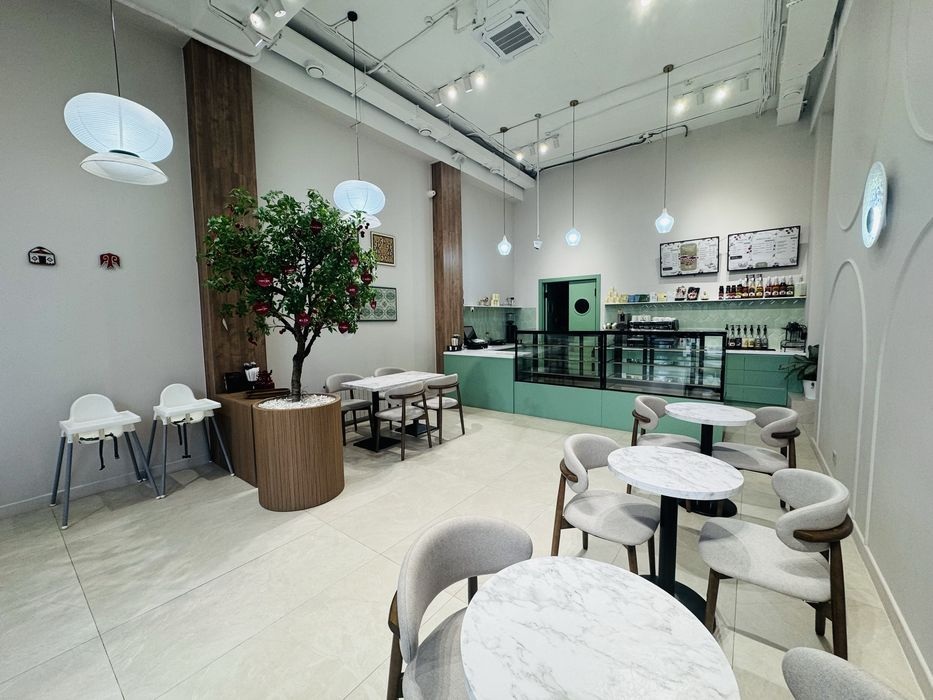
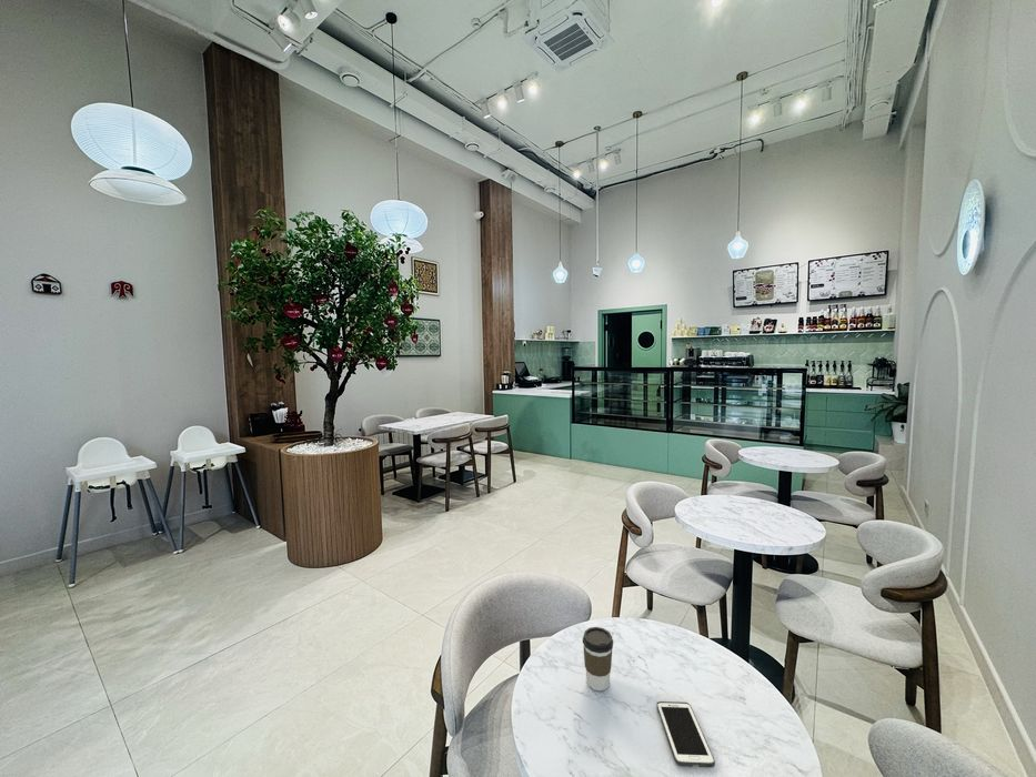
+ cell phone (683, 731)
+ coffee cup (597, 658)
